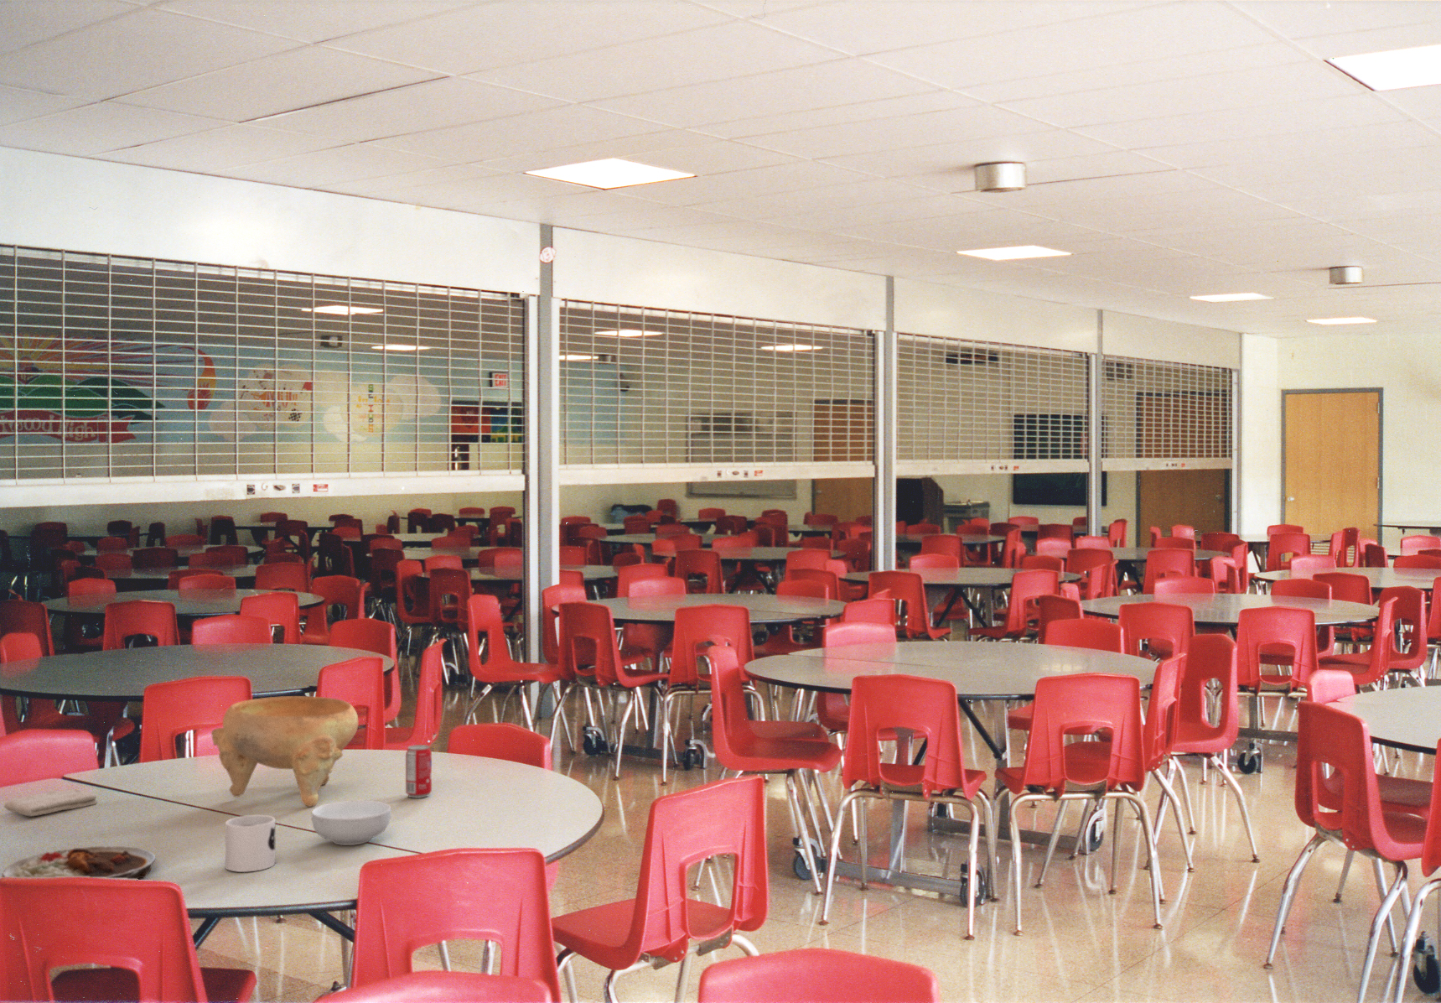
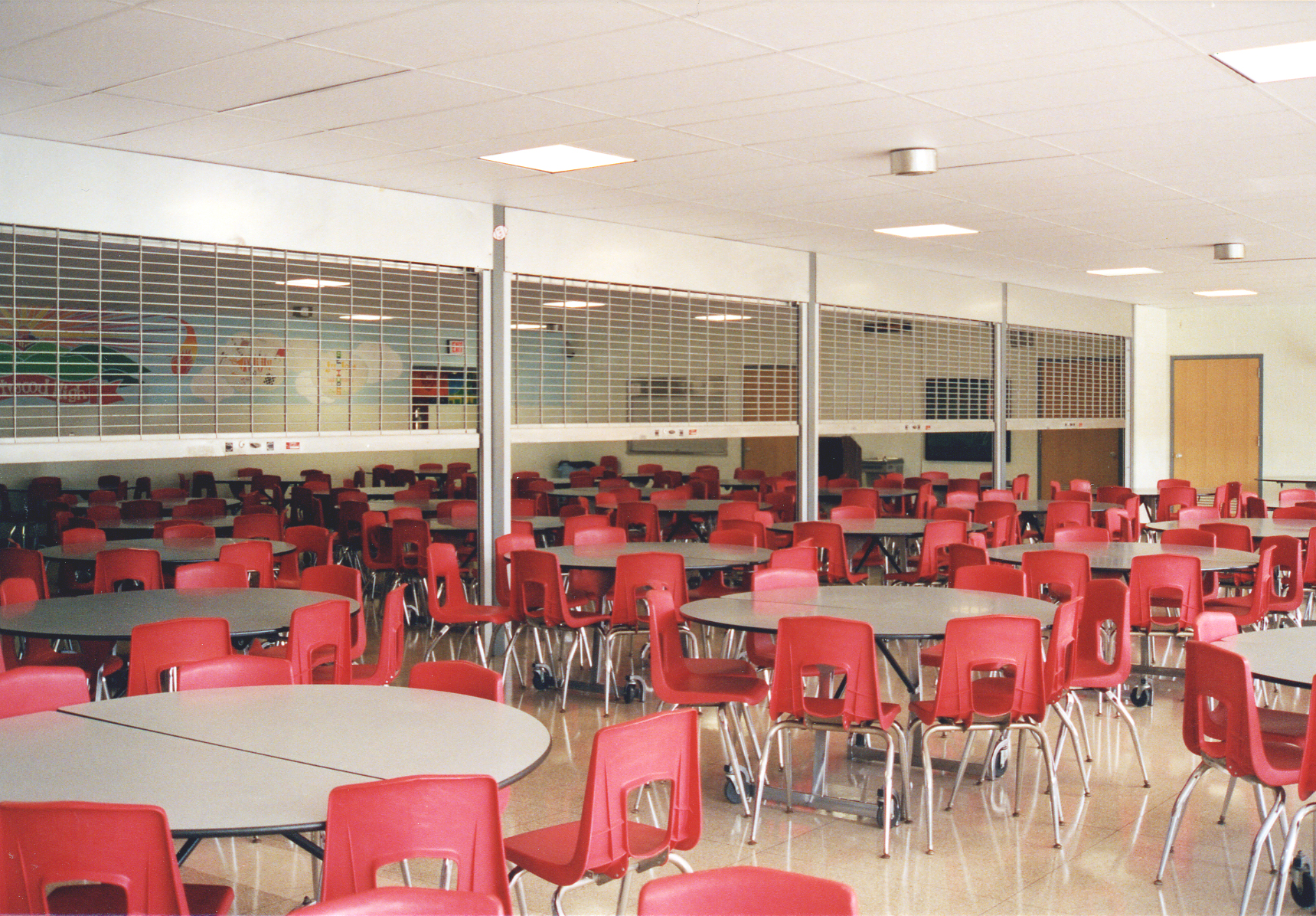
- decorative bowl (288, 750)
- beverage can (418, 771)
- washcloth (51, 802)
- cereal bowl (351, 825)
- plate (80, 865)
- mug (247, 841)
